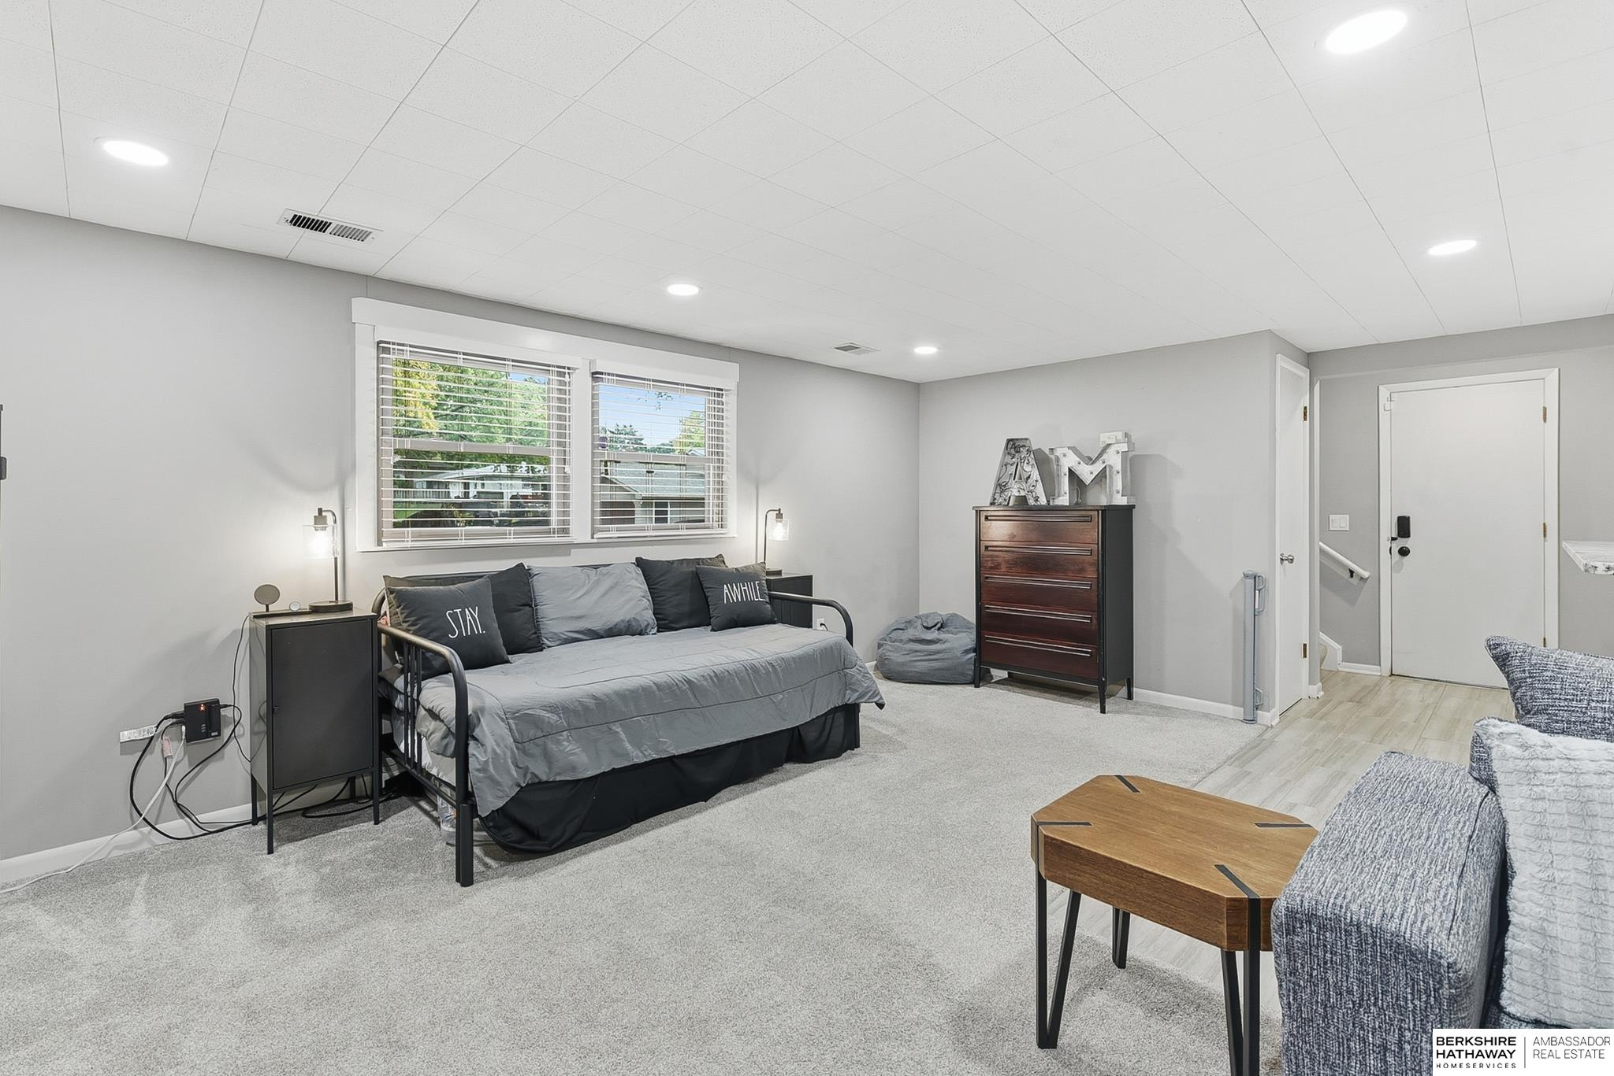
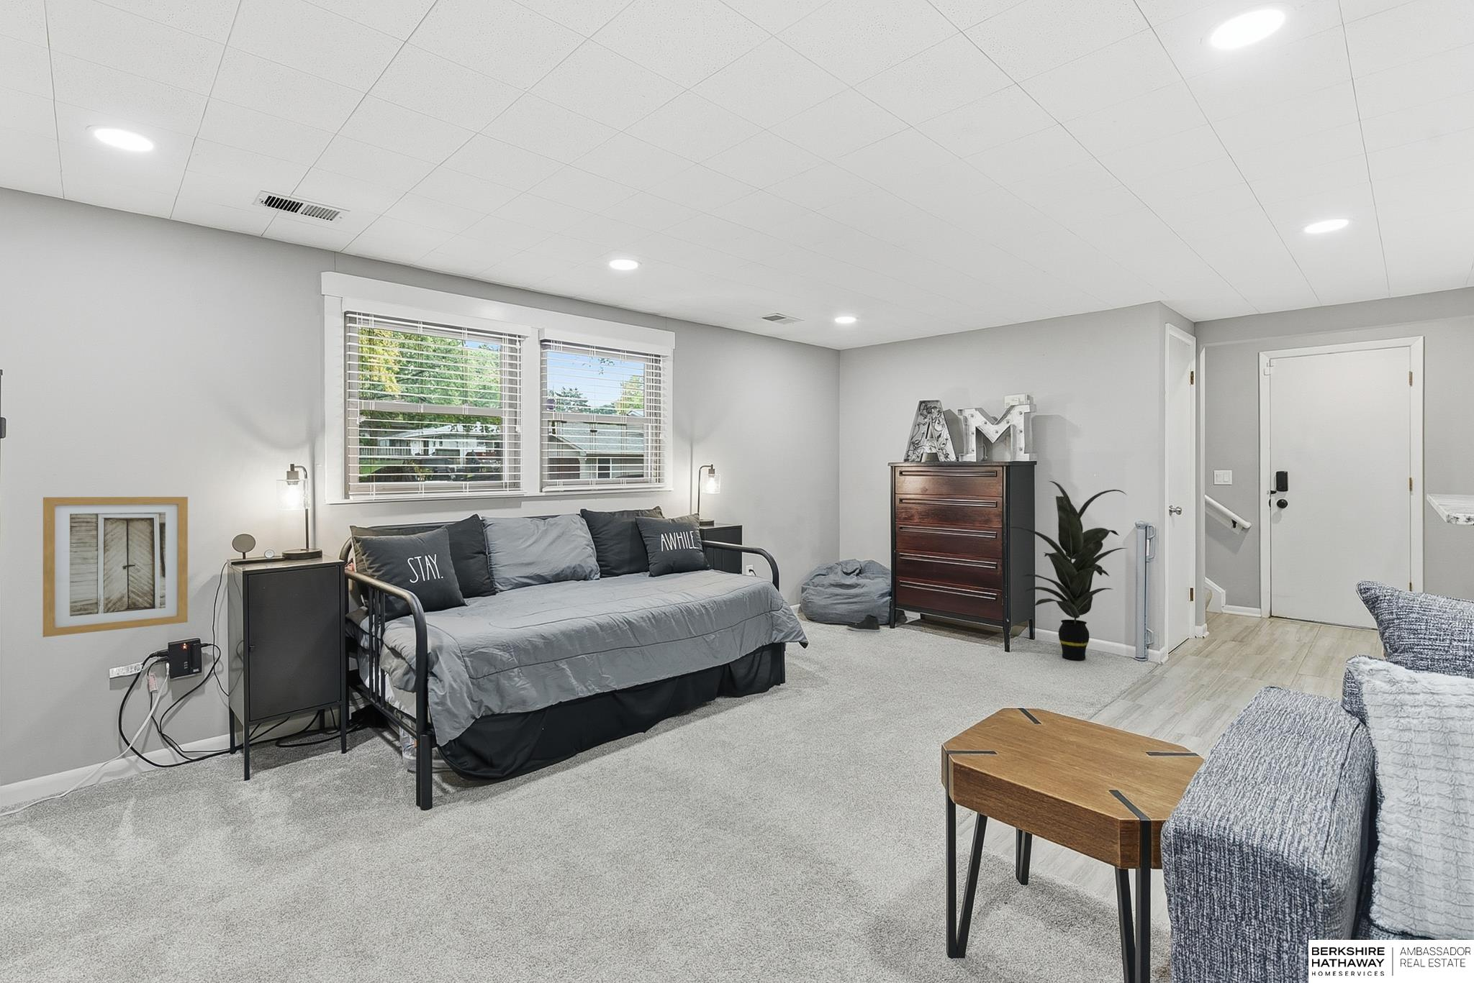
+ wall art (119, 563)
+ indoor plant (1069, 568)
+ sneaker (863, 622)
